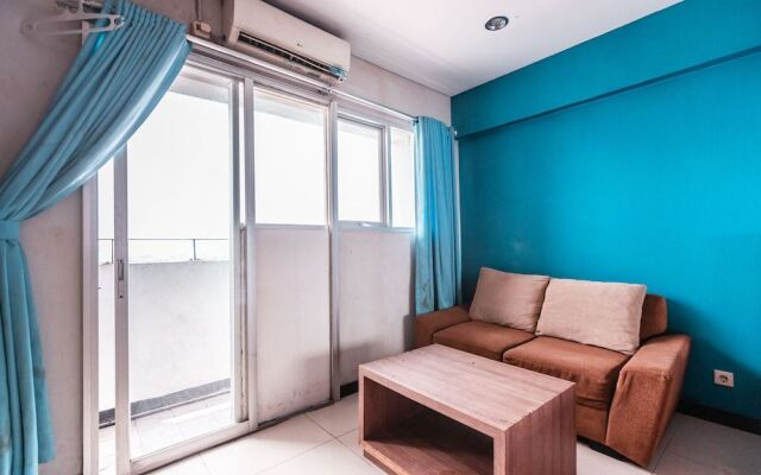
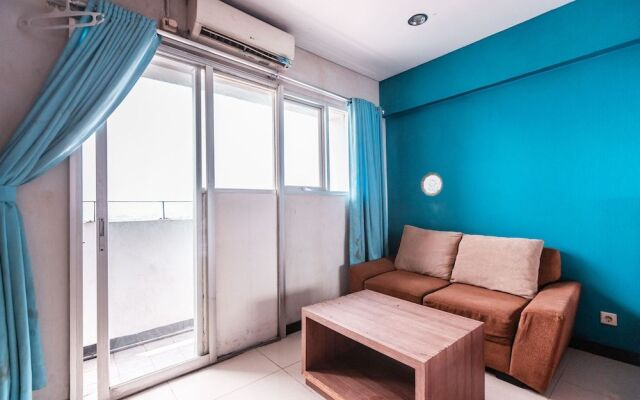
+ decorative plate (432, 184)
